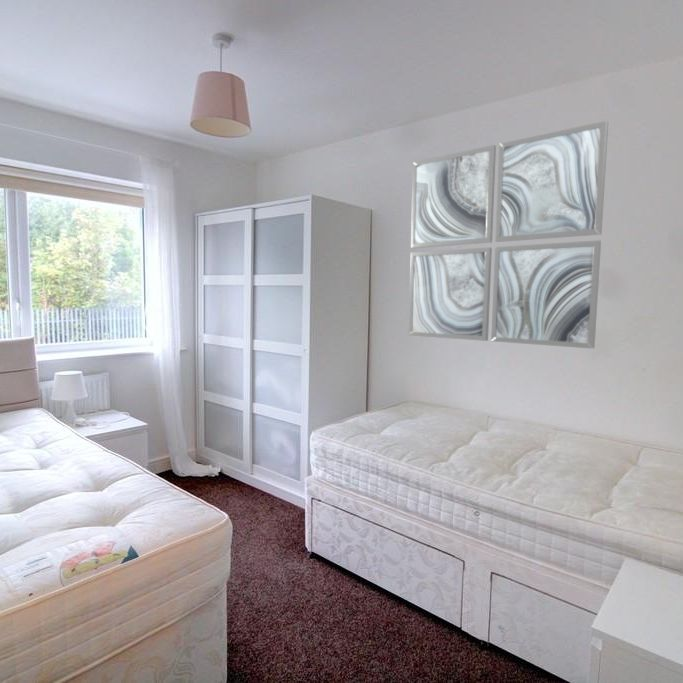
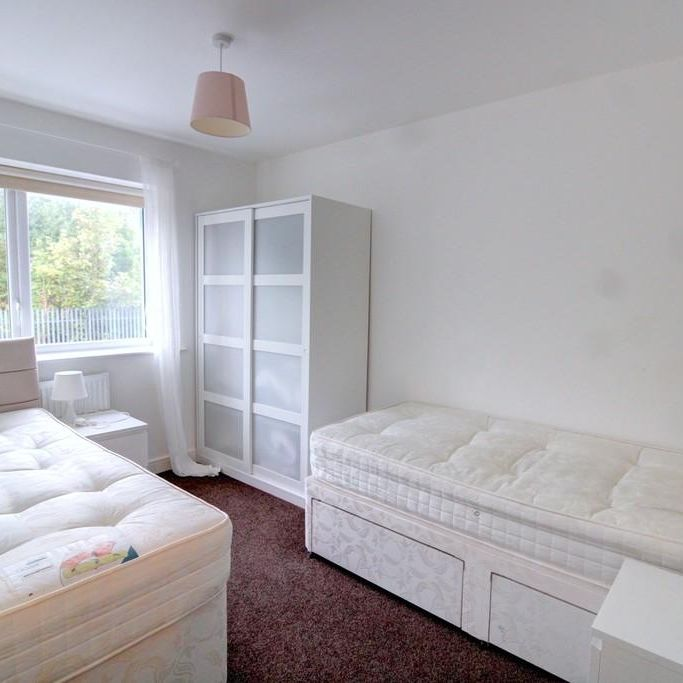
- wall art (495, 247)
